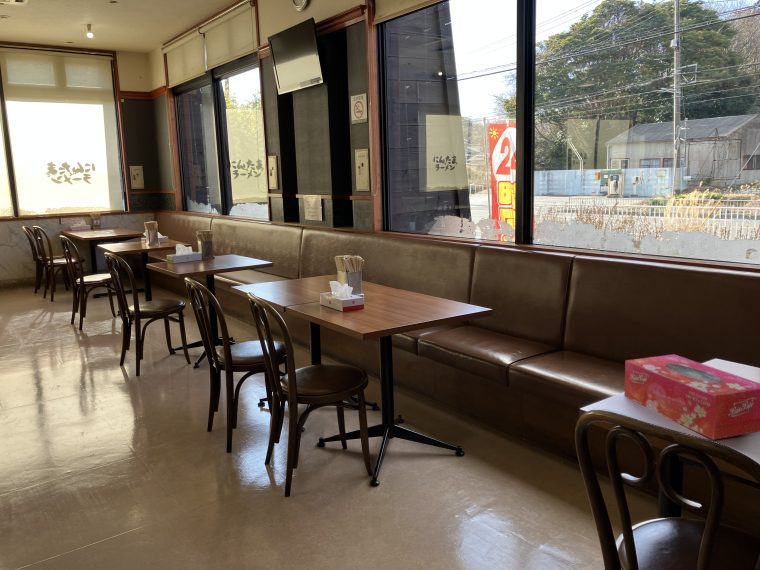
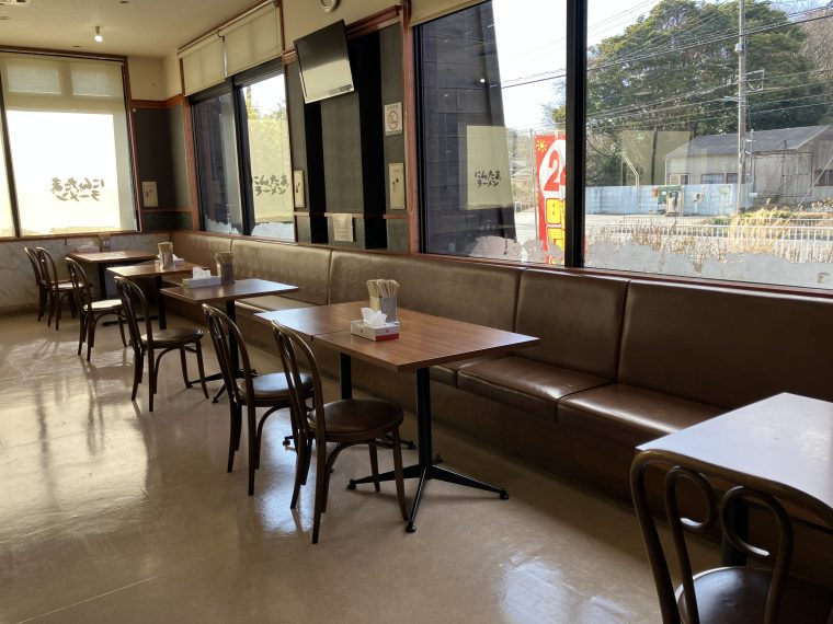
- tissue box (691, 392)
